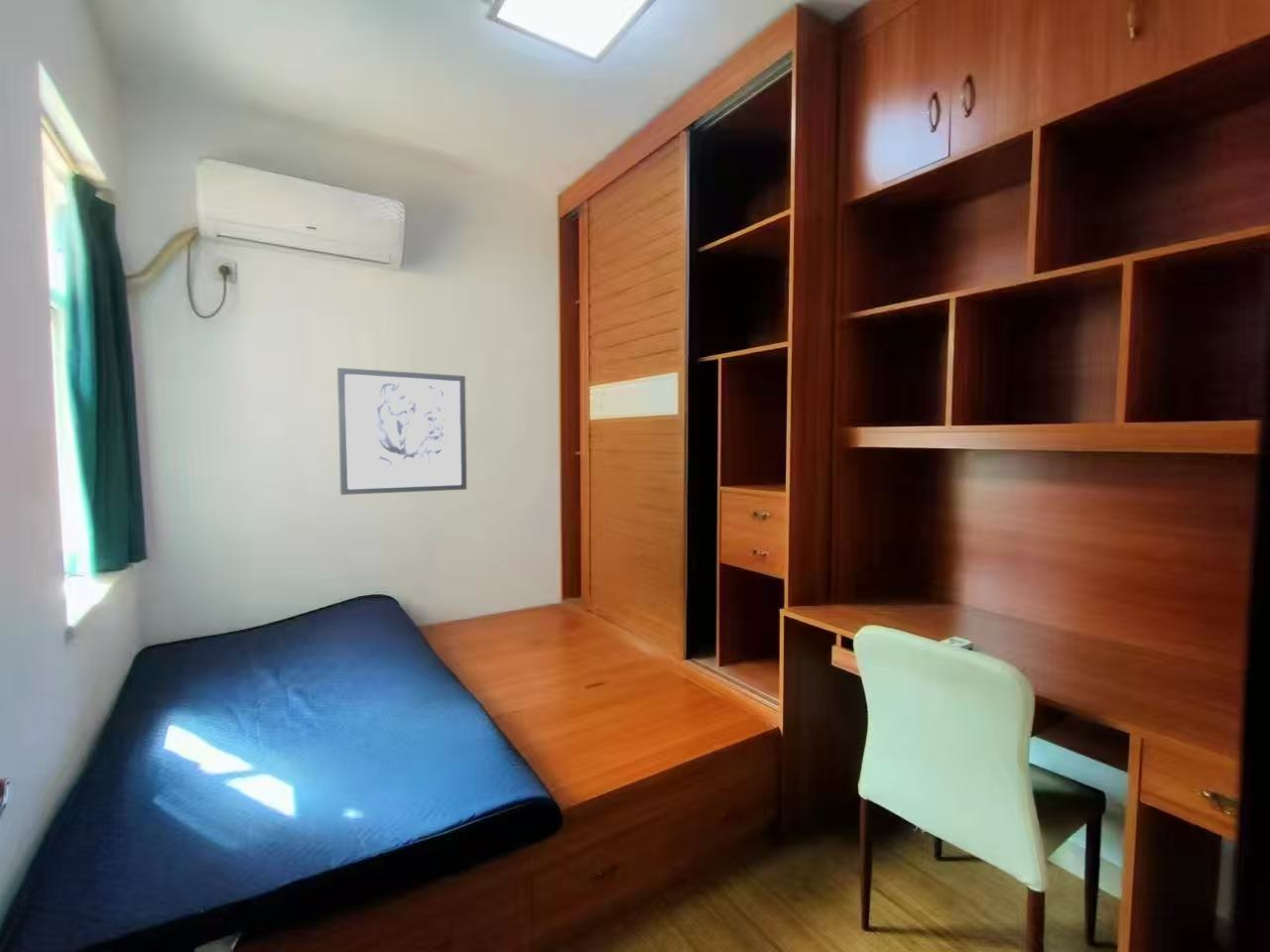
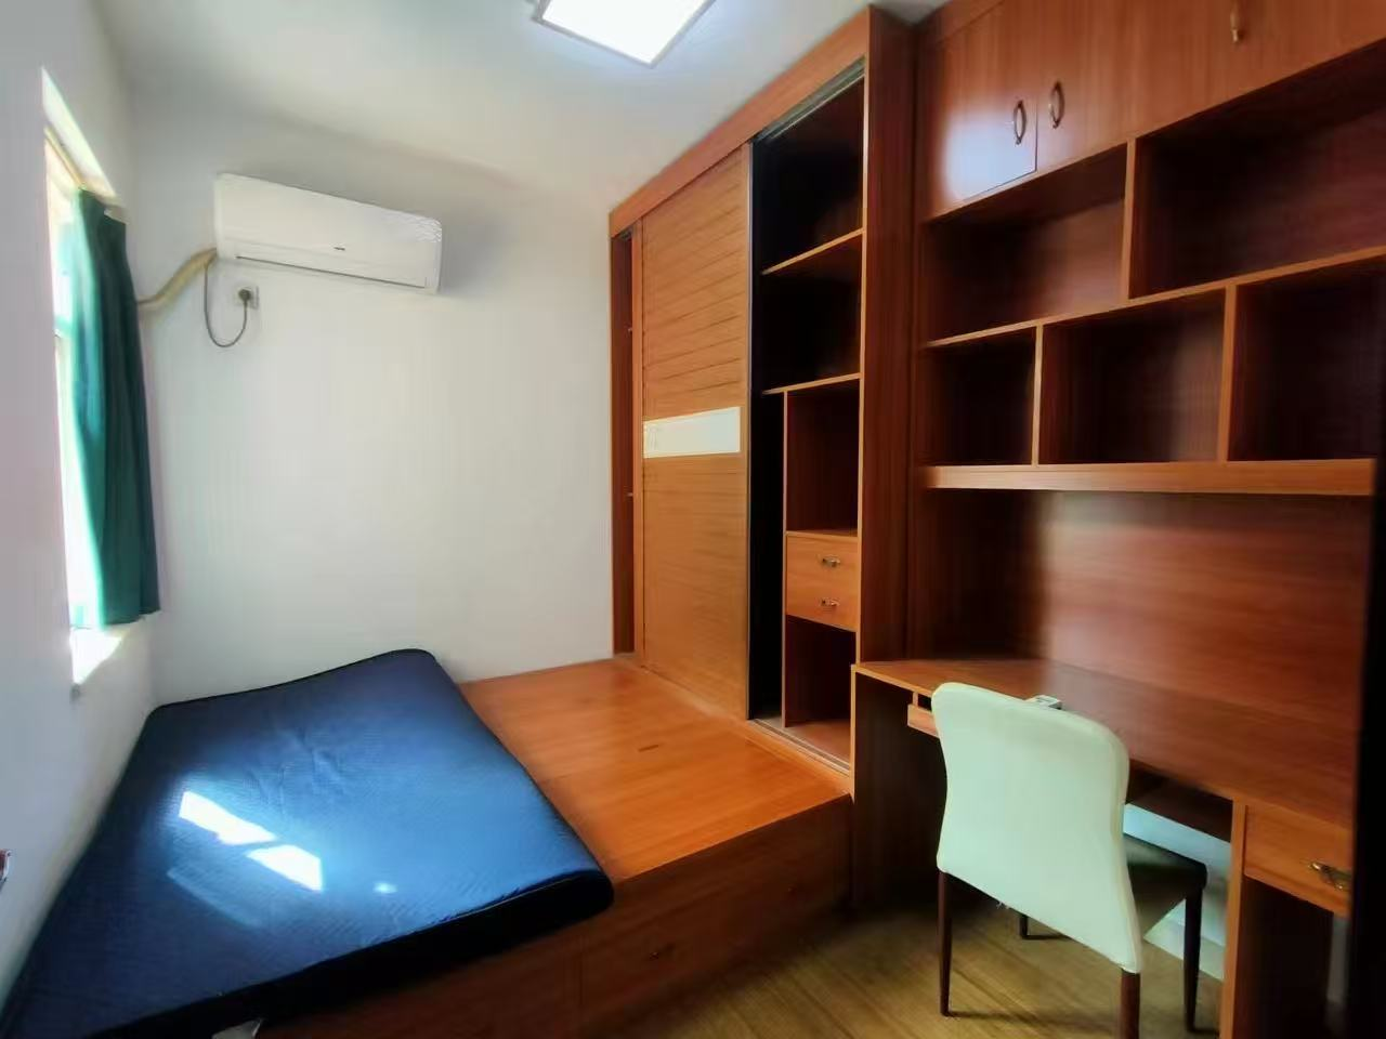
- wall art (406, 432)
